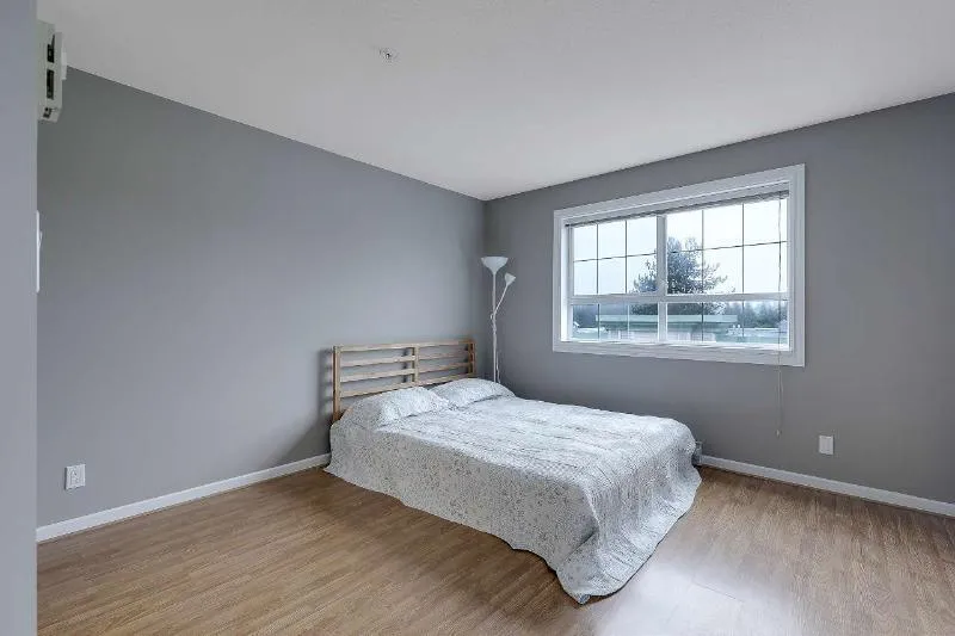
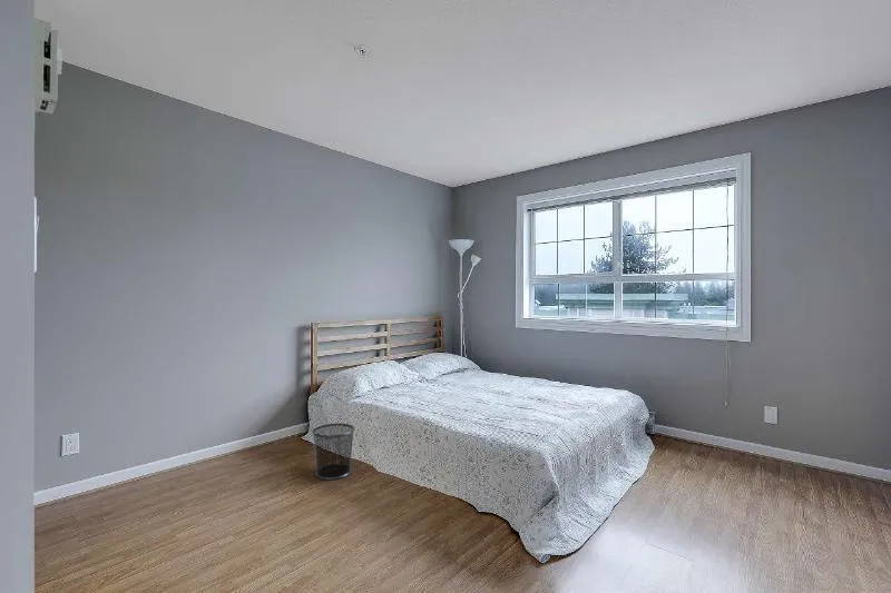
+ waste bin (333, 451)
